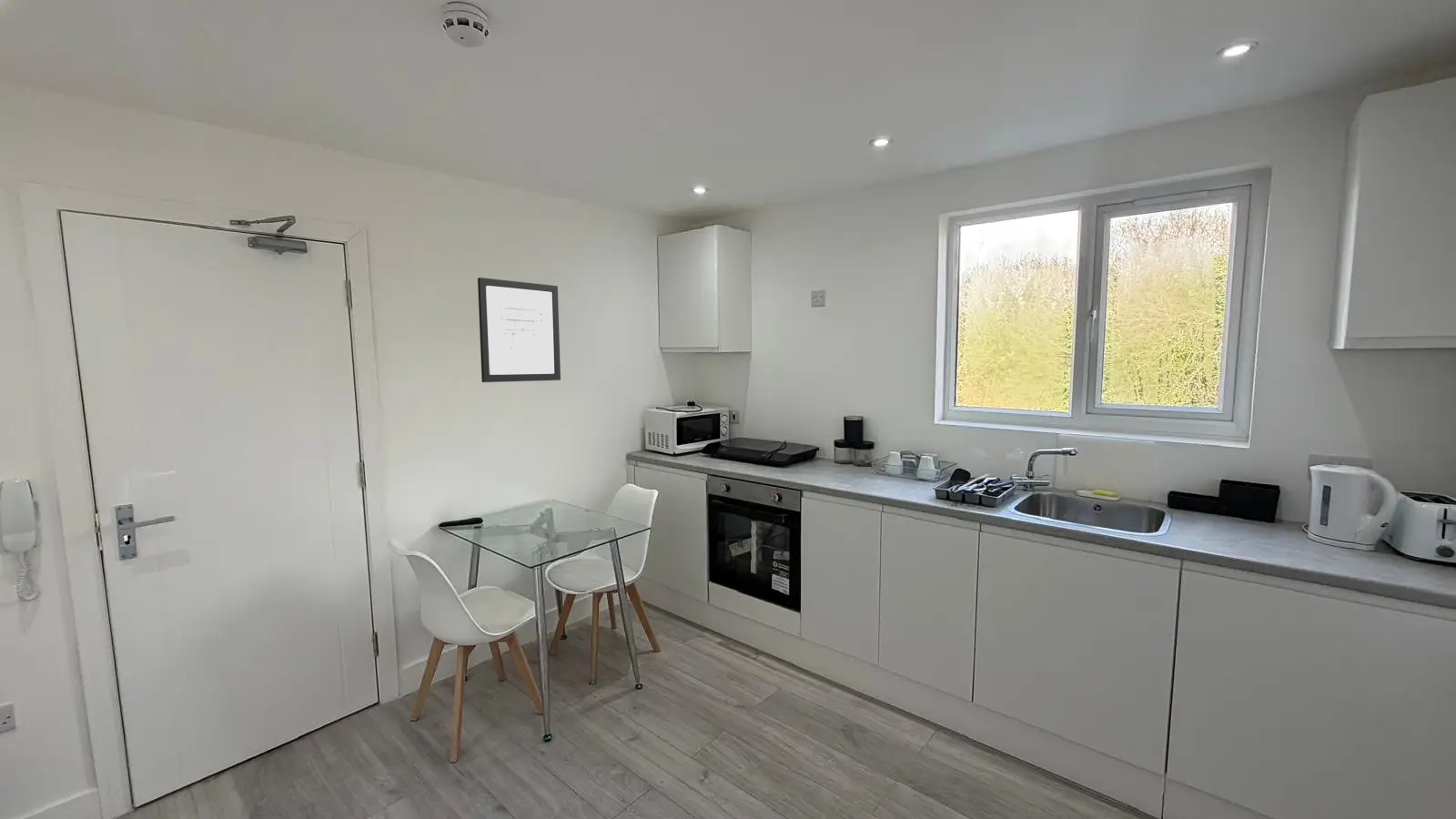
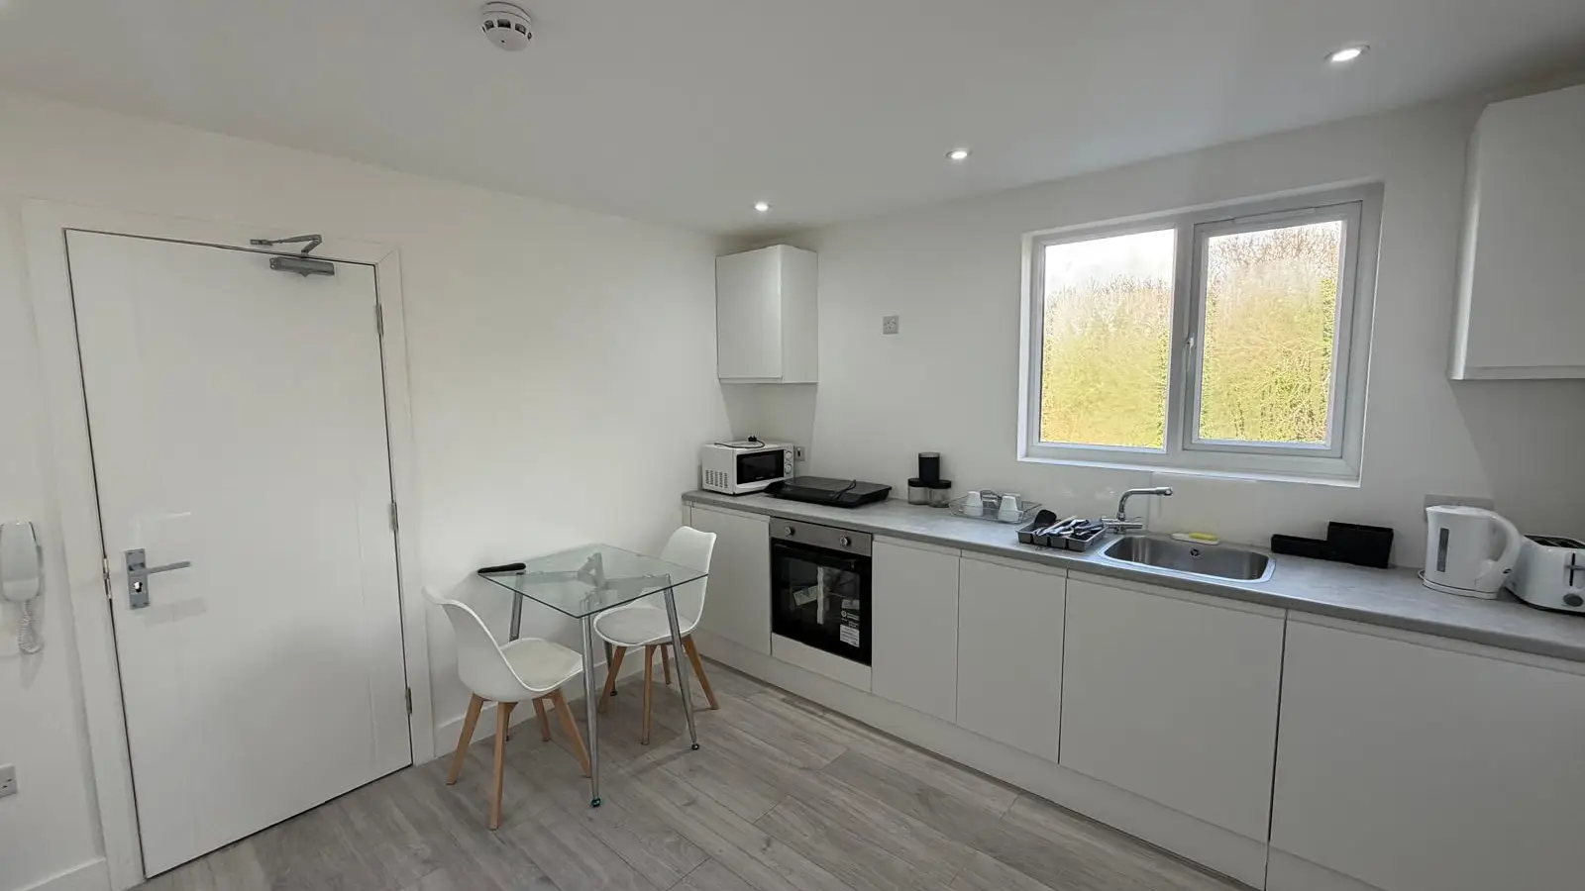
- wall art (521, 331)
